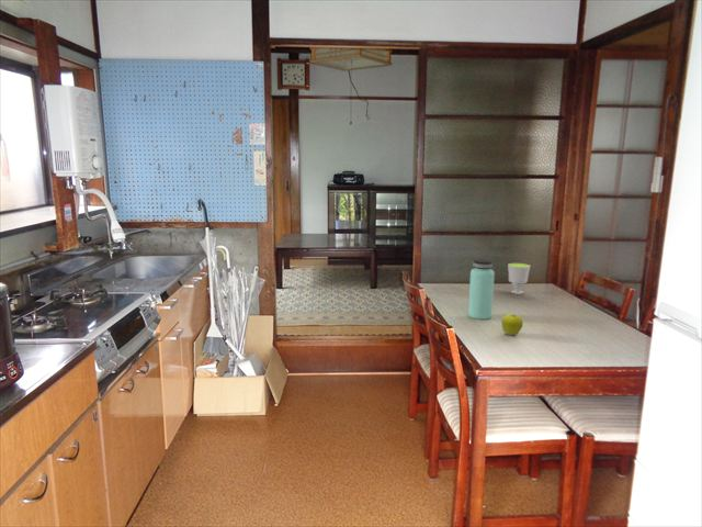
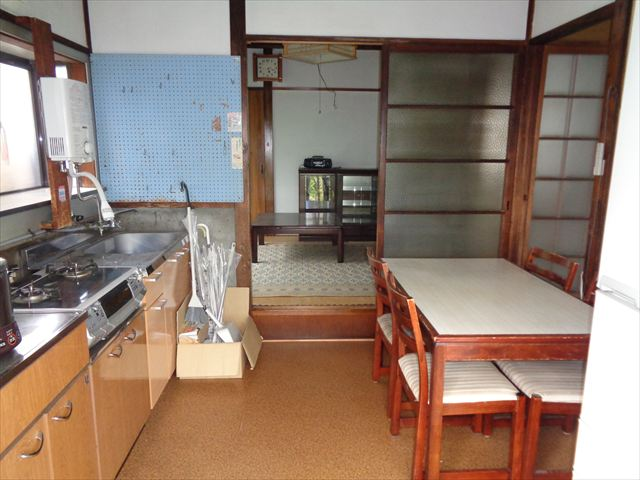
- bottle (480, 289)
- cup (518, 279)
- fruit (512, 324)
